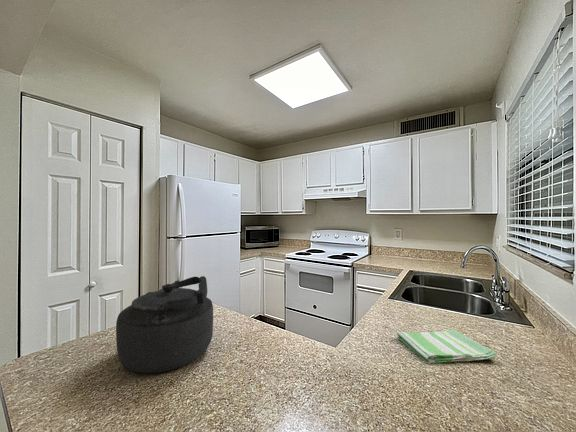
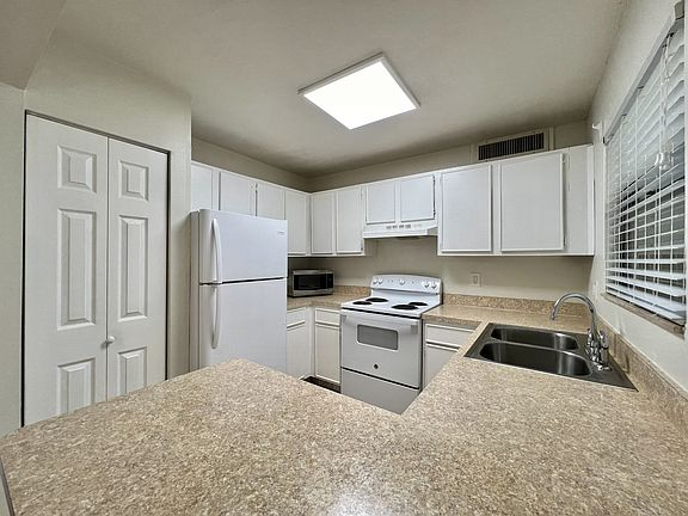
- kettle (170, 316)
- dish towel (442, 344)
